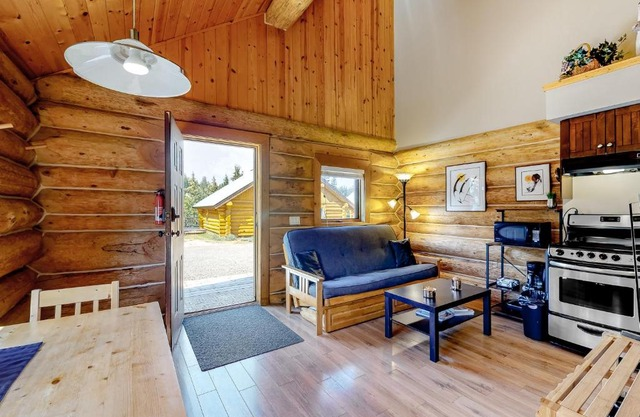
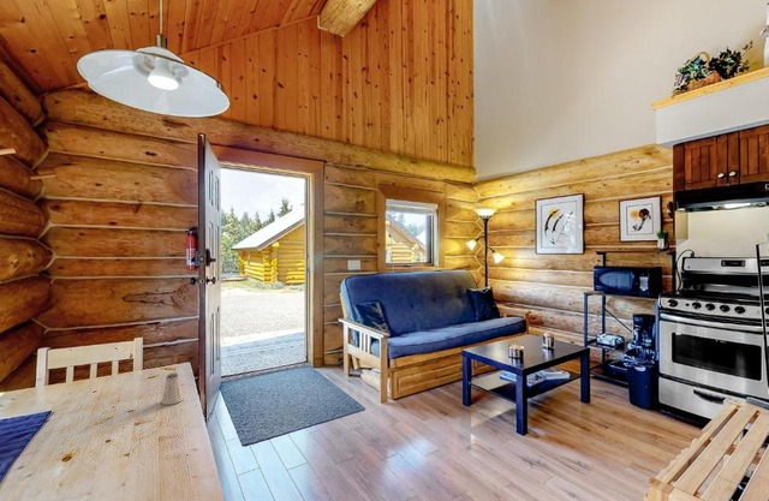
+ saltshaker (172, 387)
